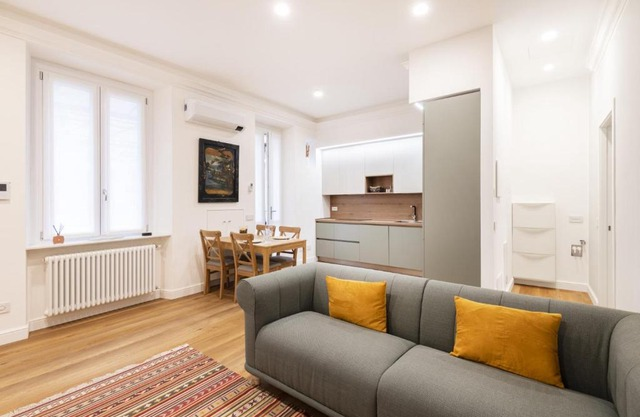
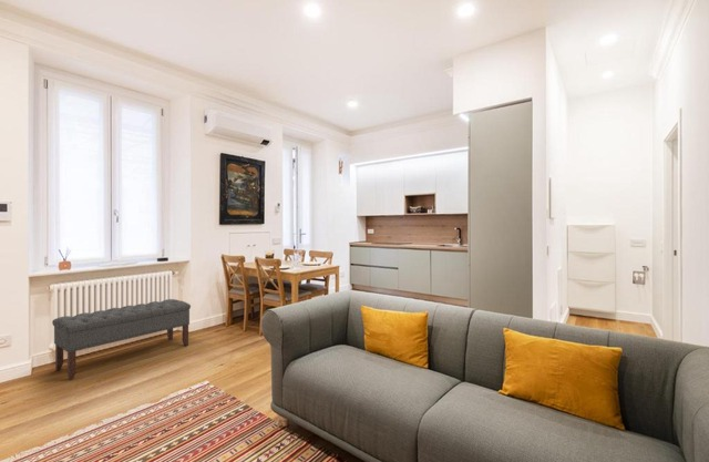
+ bench (127, 332)
